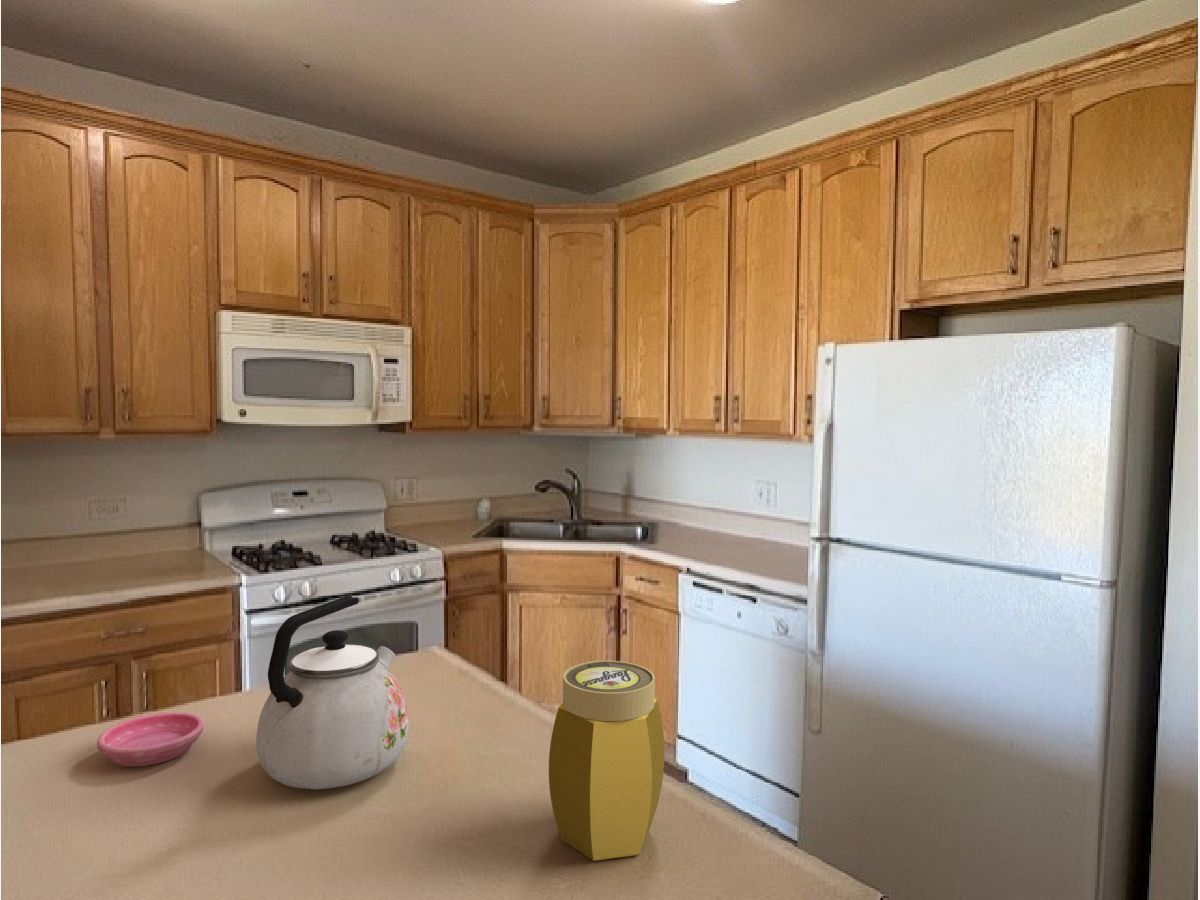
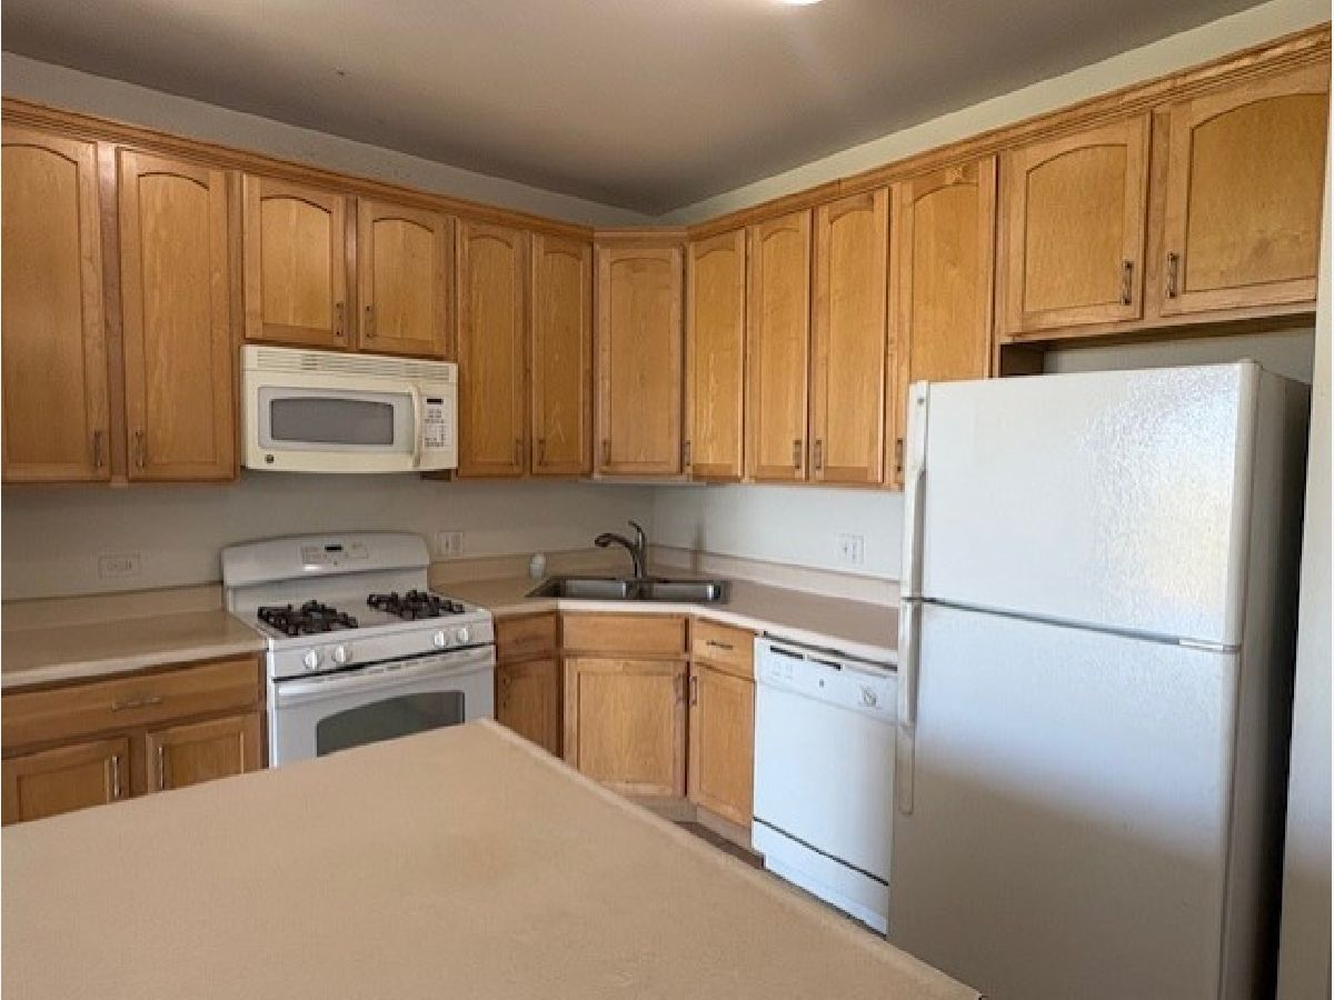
- saucer (152, 740)
- kettle (336, 682)
- jar (607, 755)
